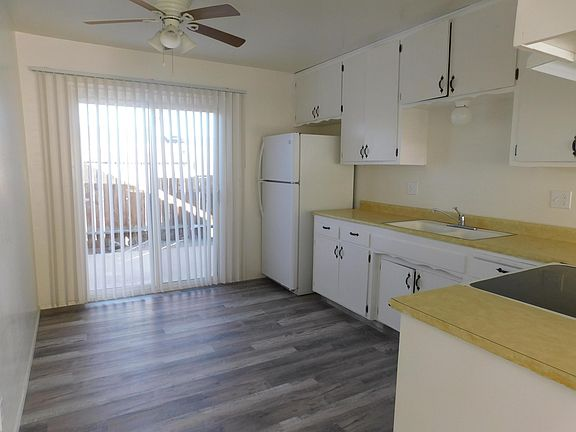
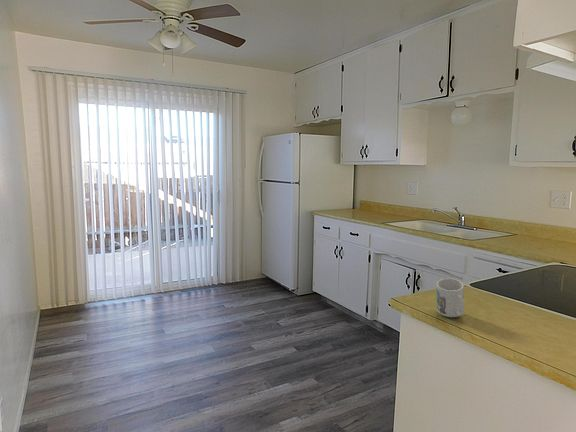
+ mug (453, 298)
